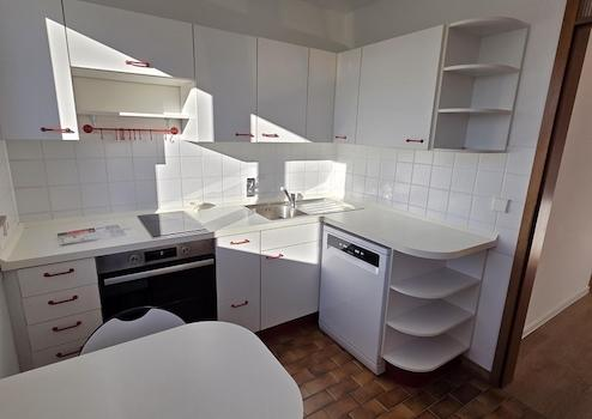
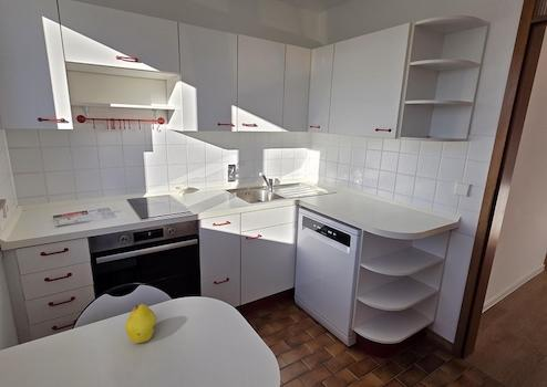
+ fruit (141, 322)
